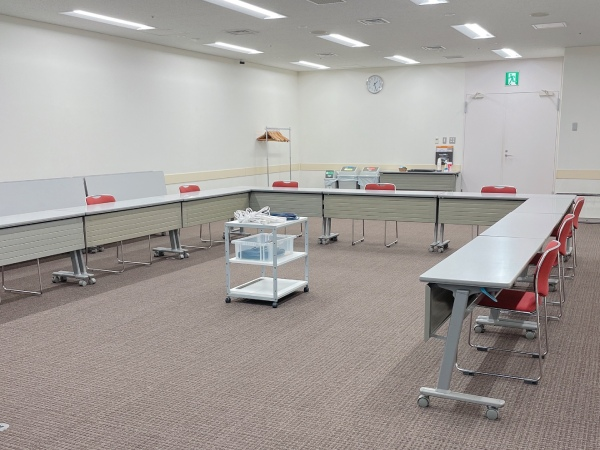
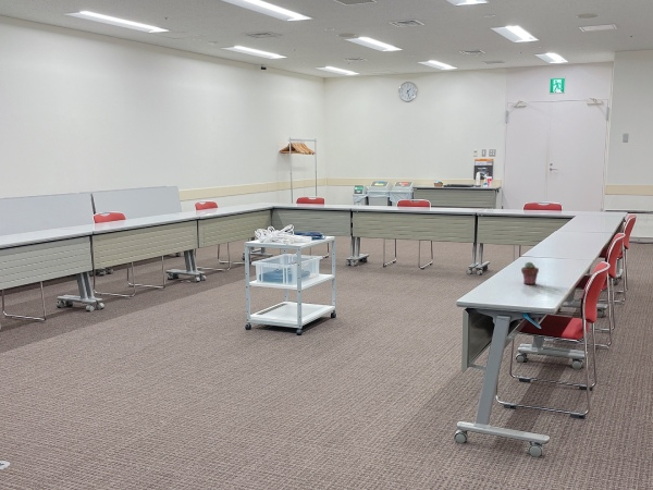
+ potted succulent (529, 272)
